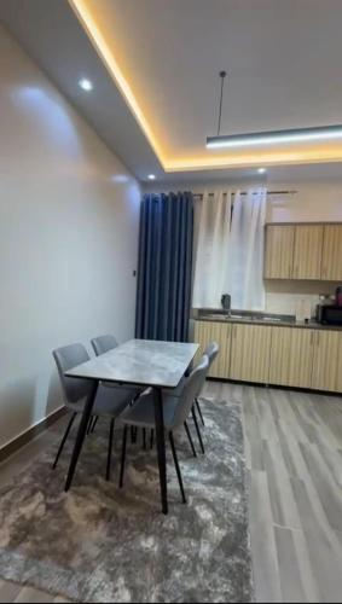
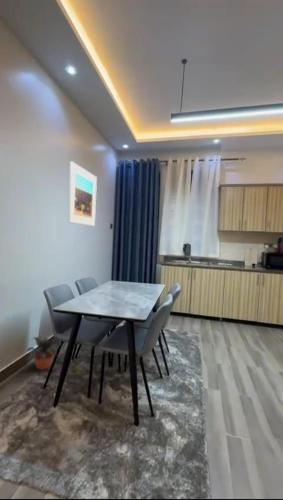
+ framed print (83, 197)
+ potted plant (44, 353)
